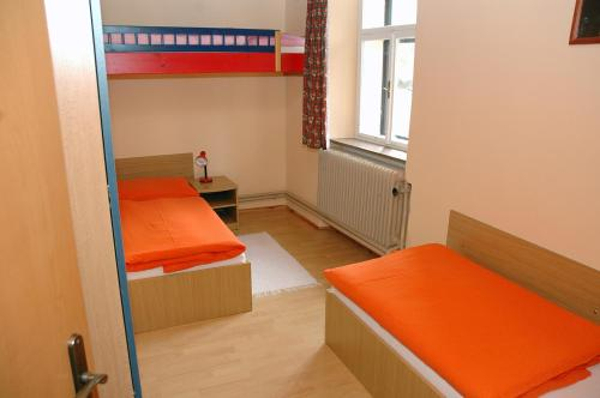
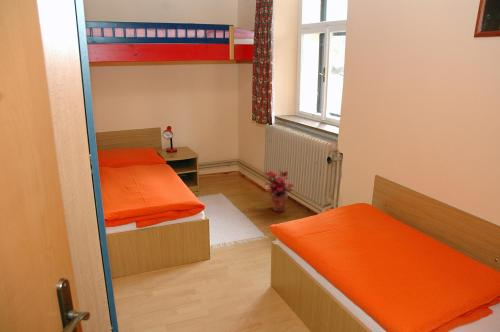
+ potted plant (278, 191)
